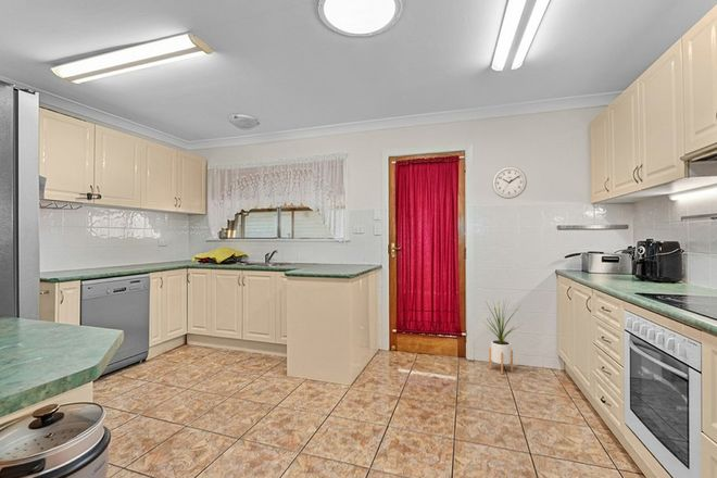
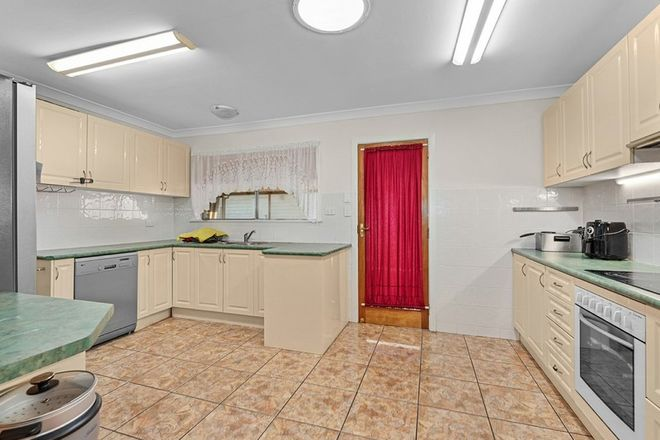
- house plant (501, 334)
- wall clock (508, 183)
